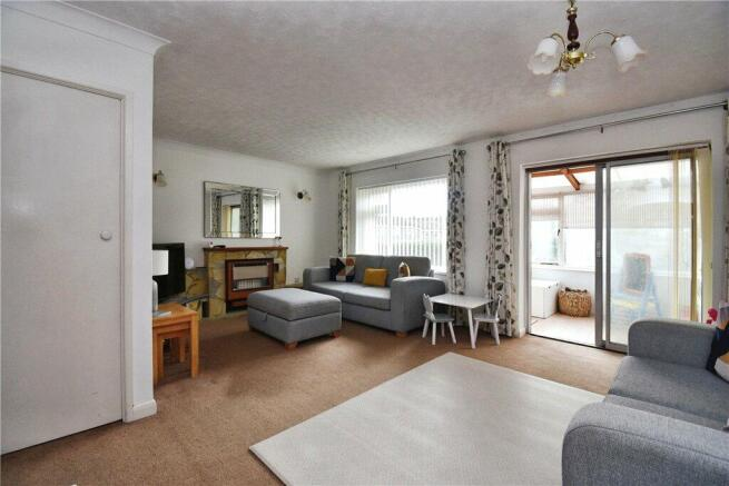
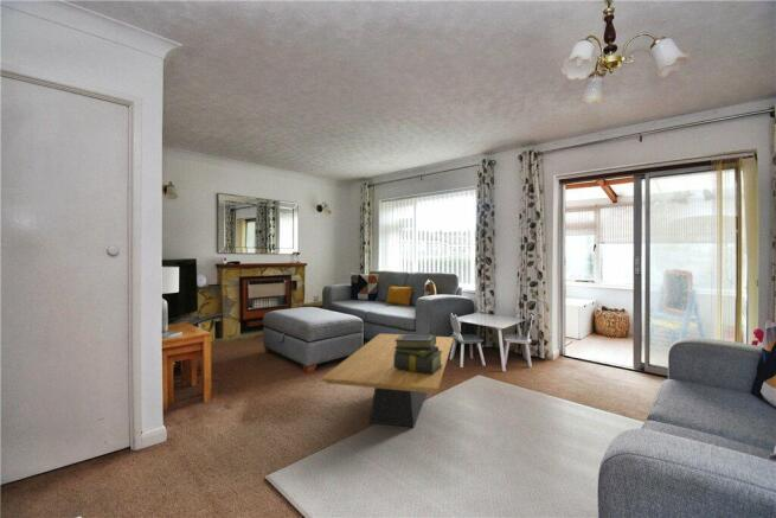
+ stack of books (416, 352)
+ coffee table (400, 379)
